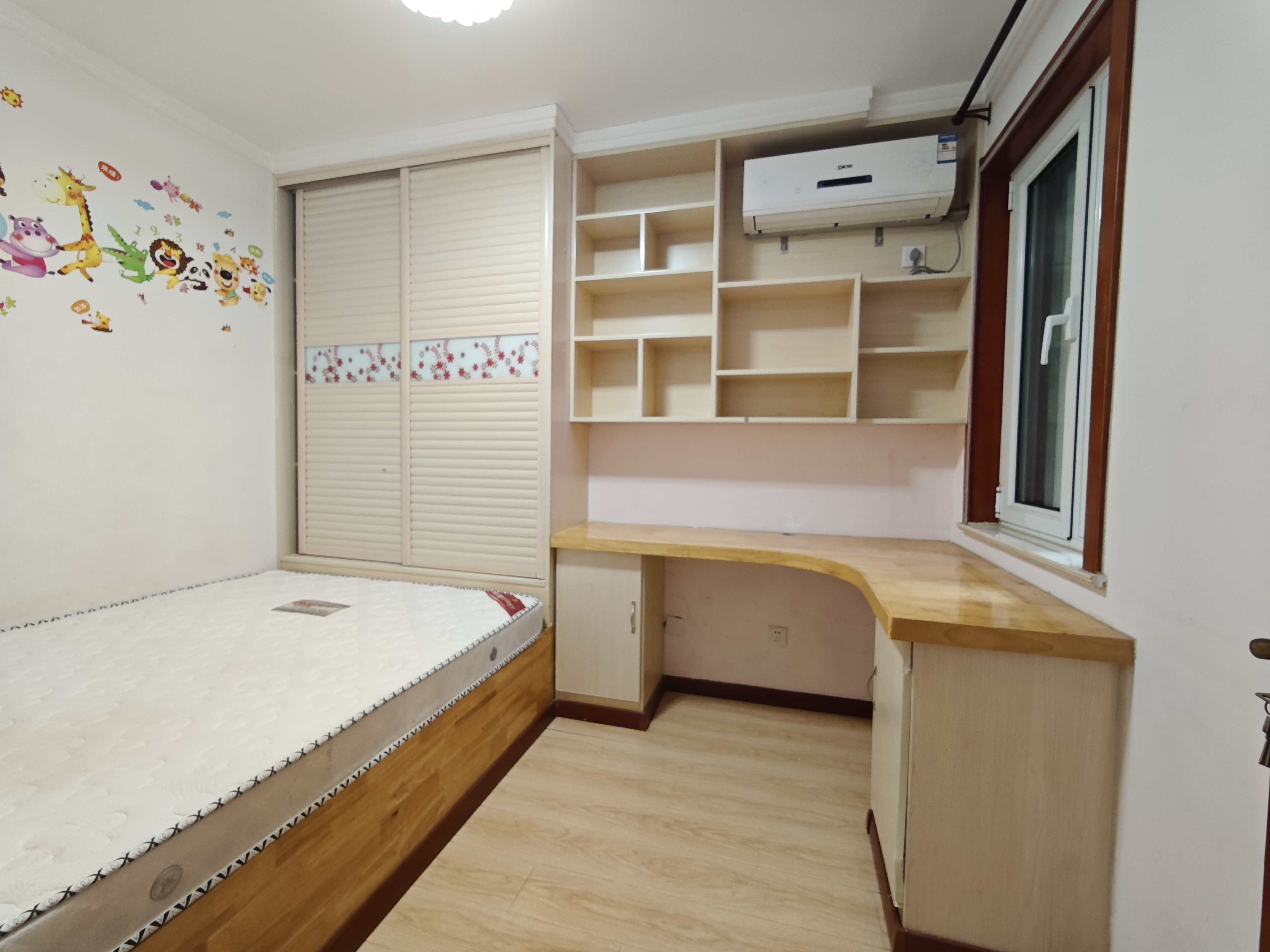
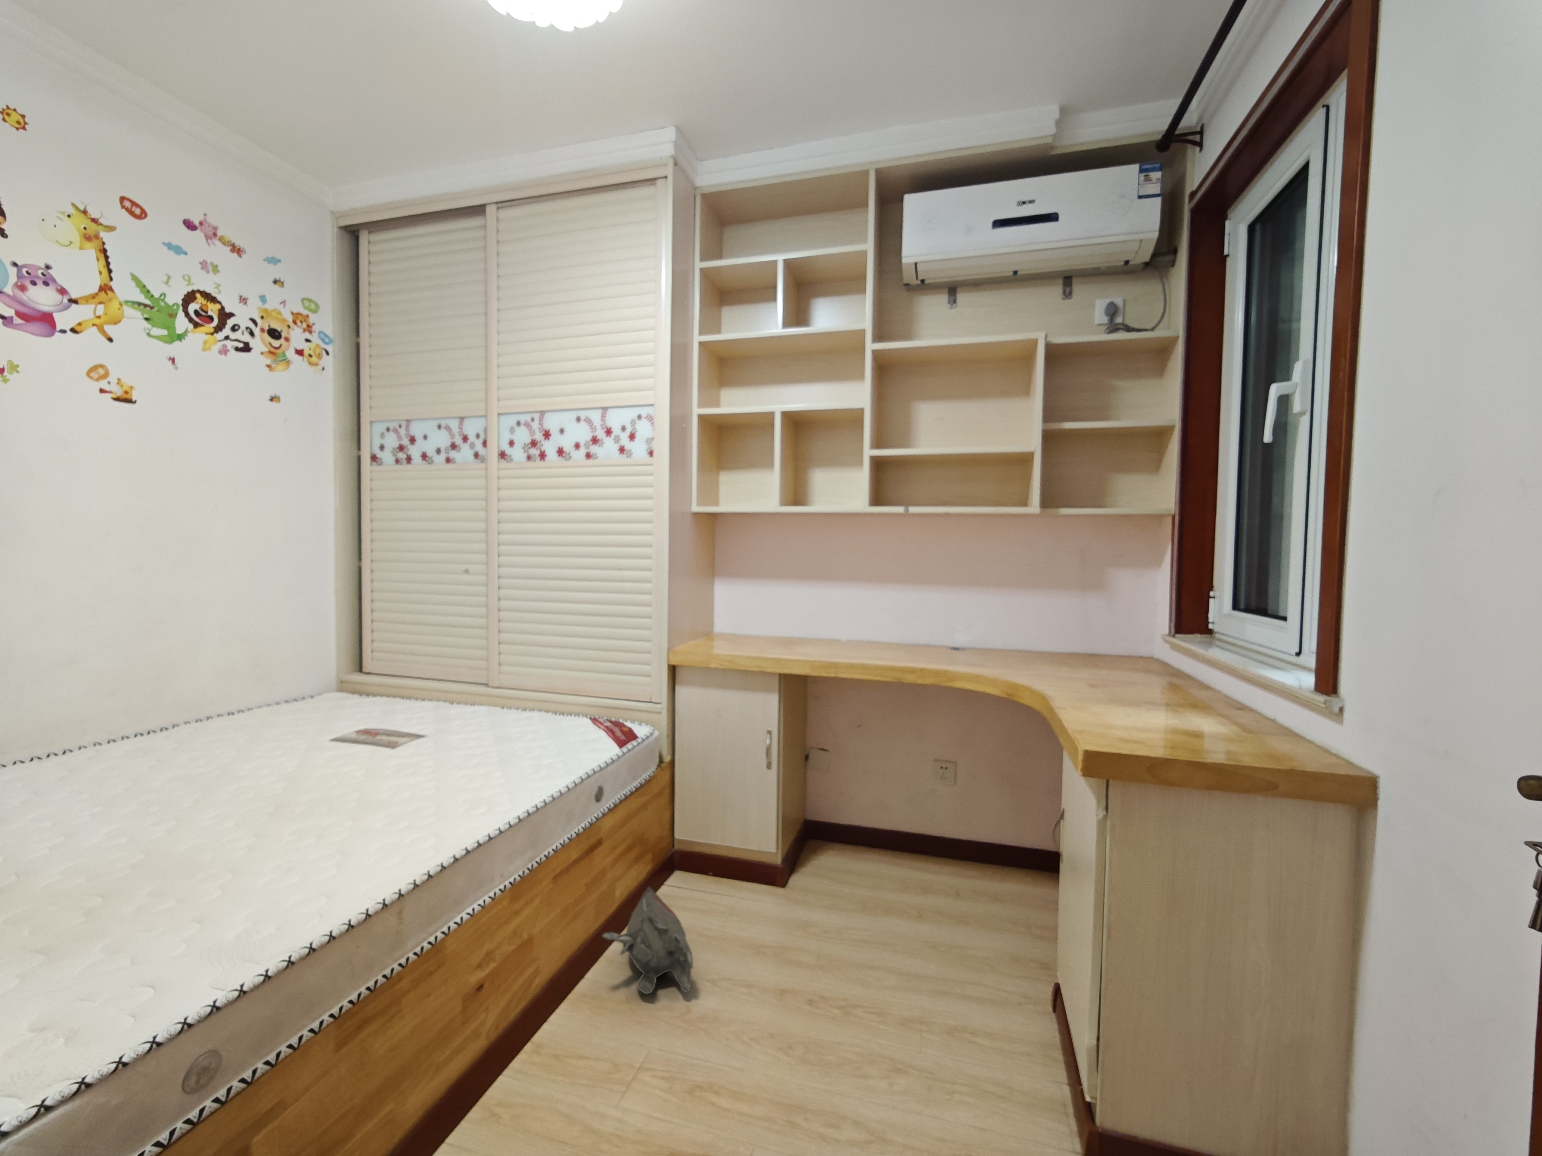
+ plush toy (663, 934)
